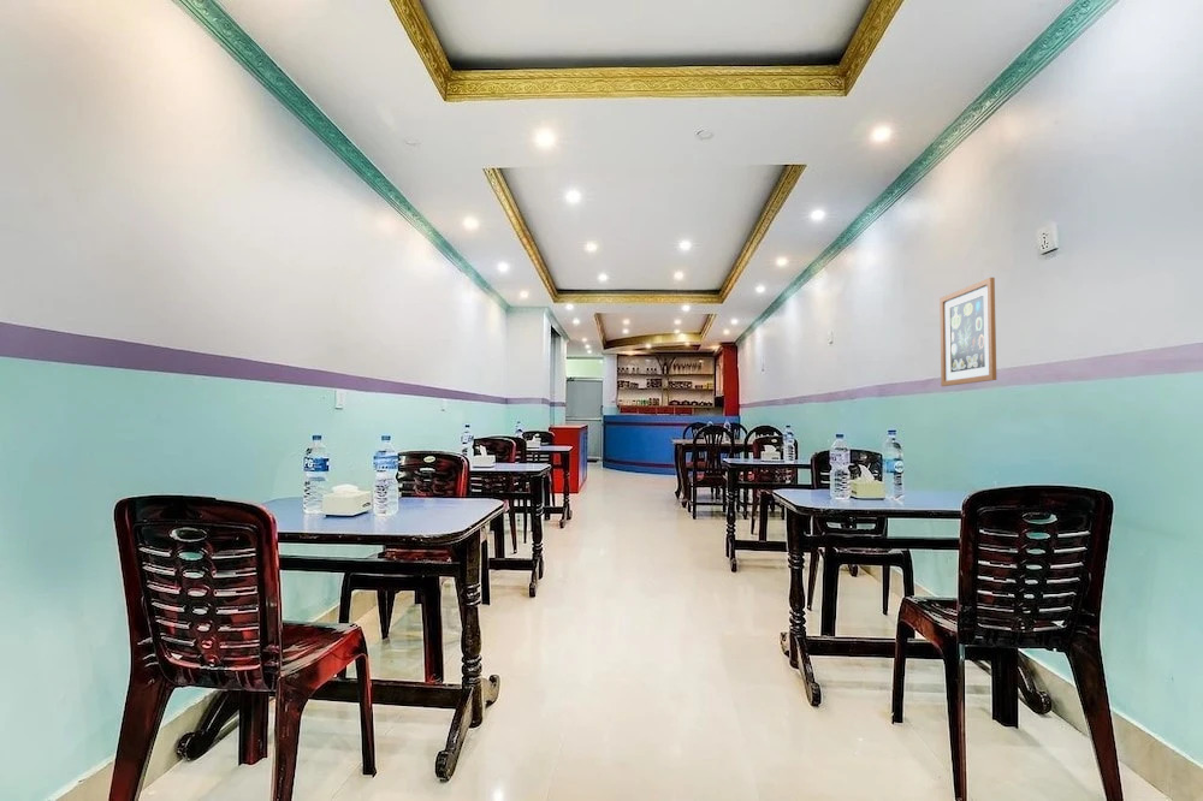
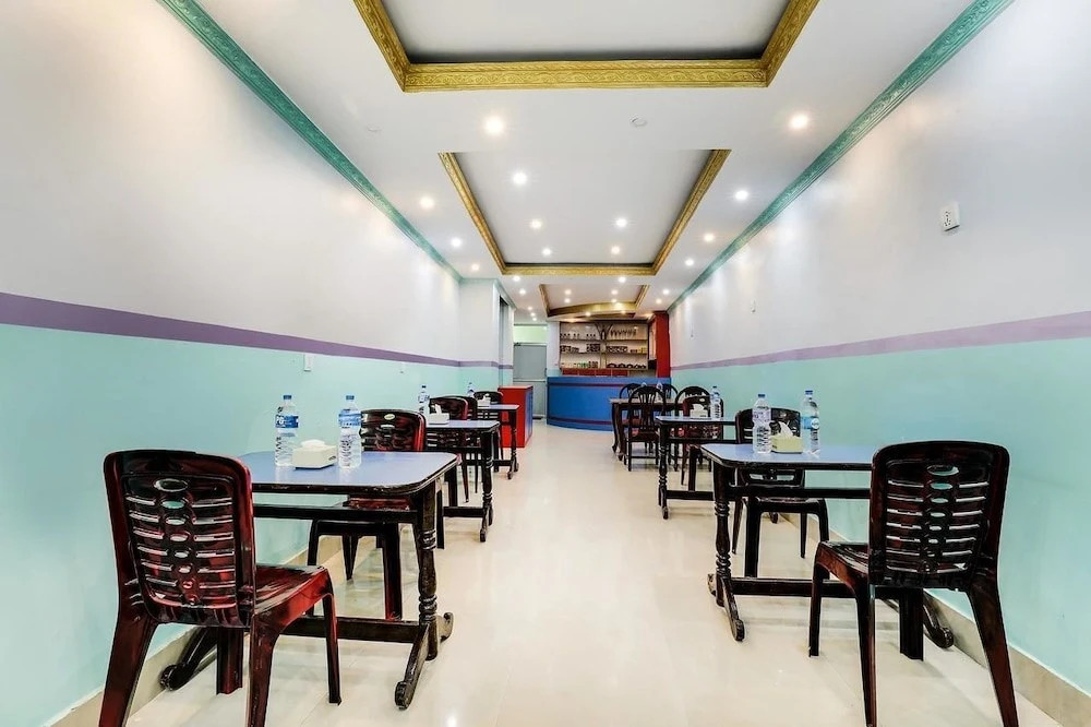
- wall art (965, 336)
